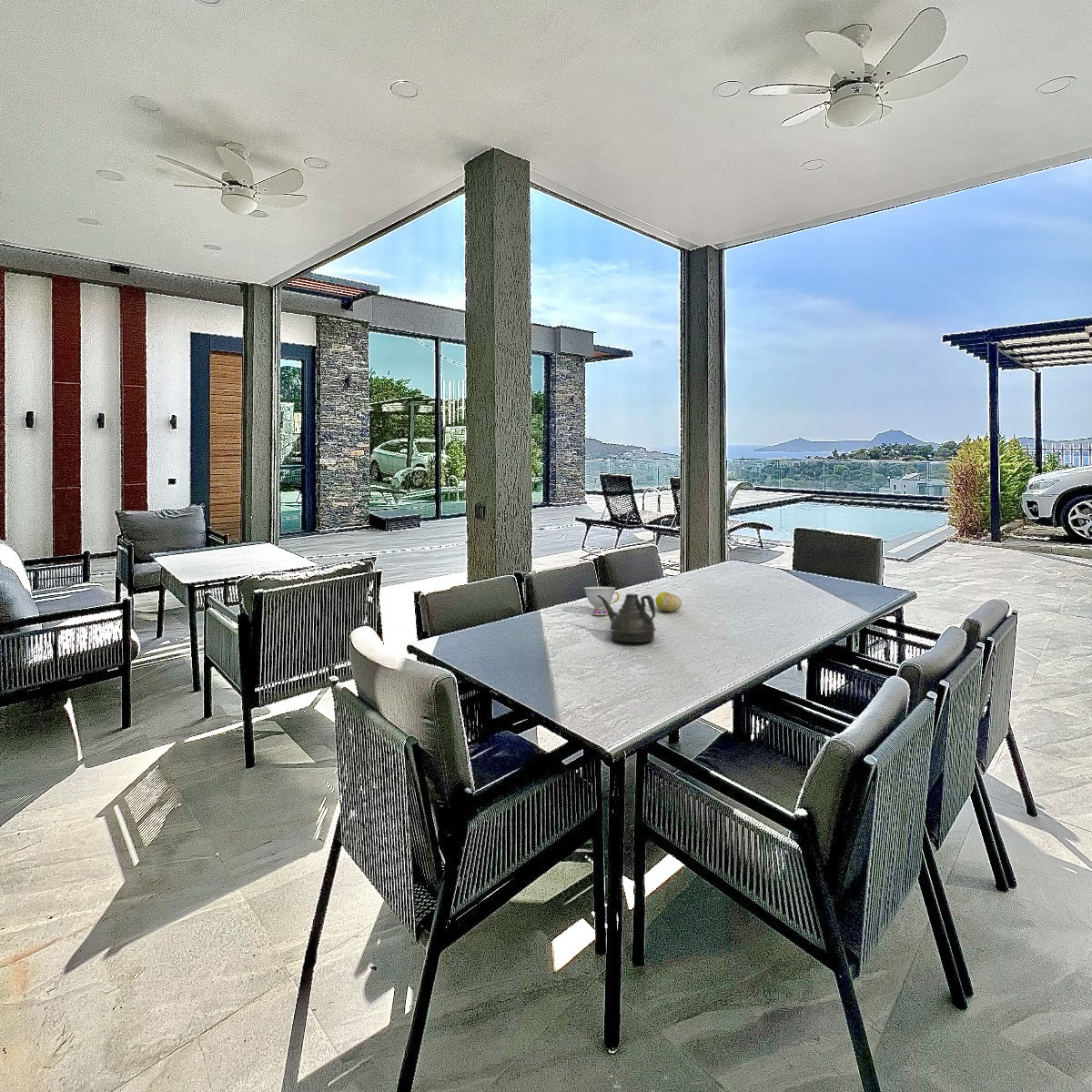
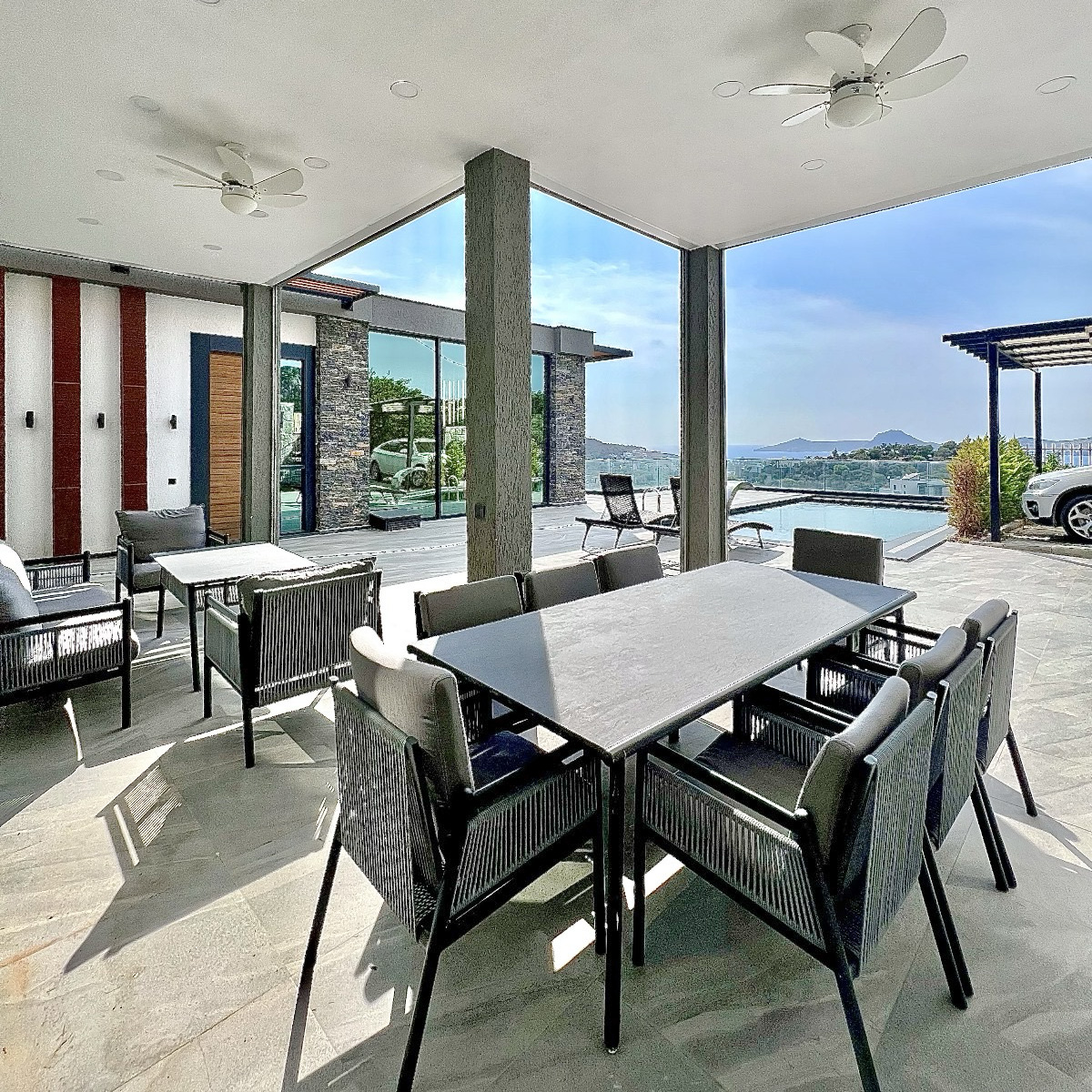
- teacup (601, 601)
- fruit (668, 602)
- teapot (625, 615)
